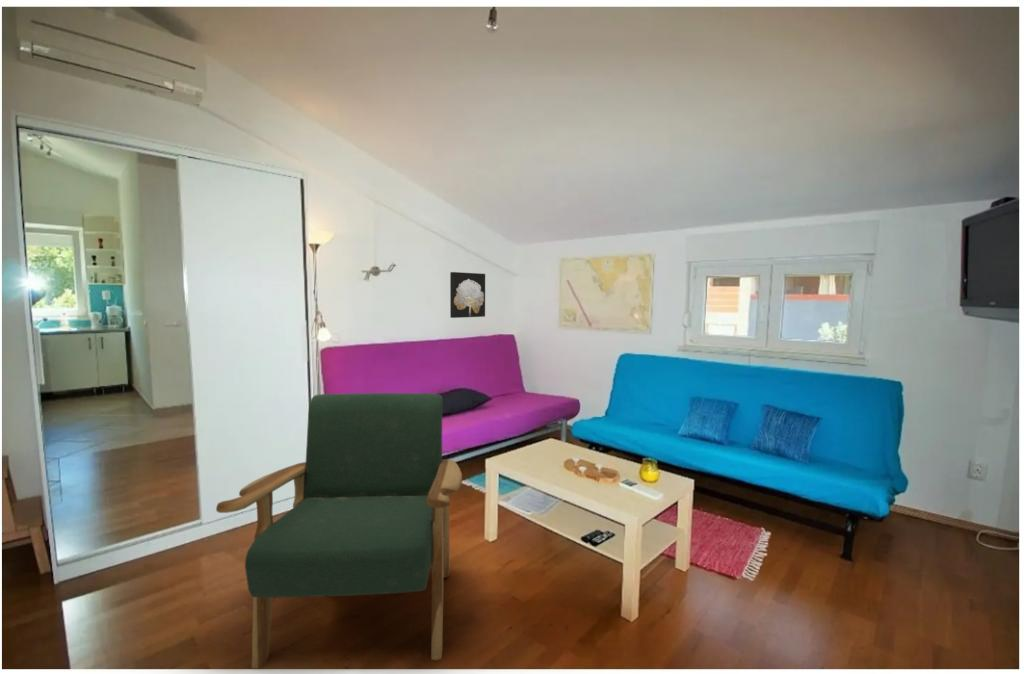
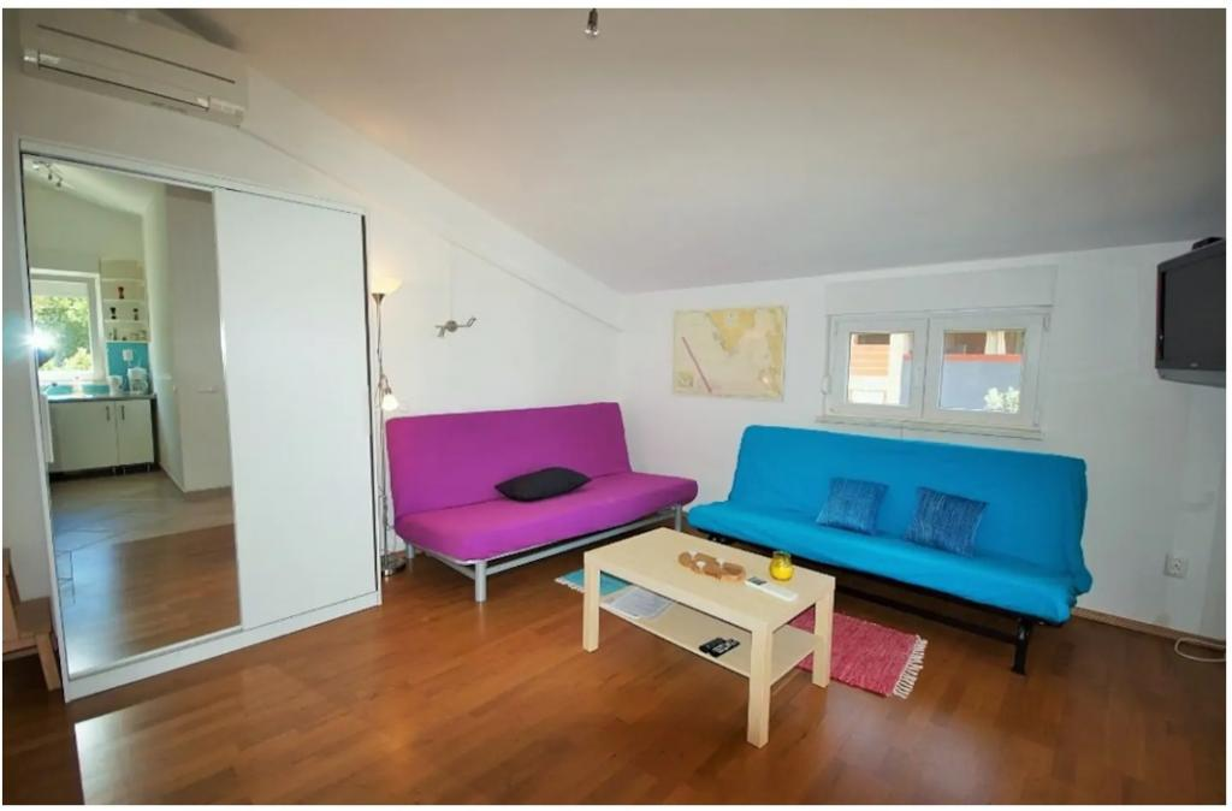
- wall art (468, 295)
- armchair (362, 514)
